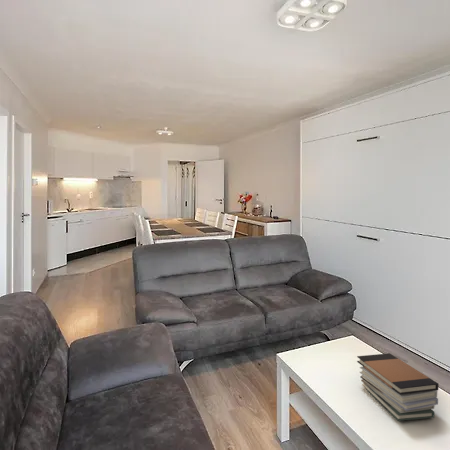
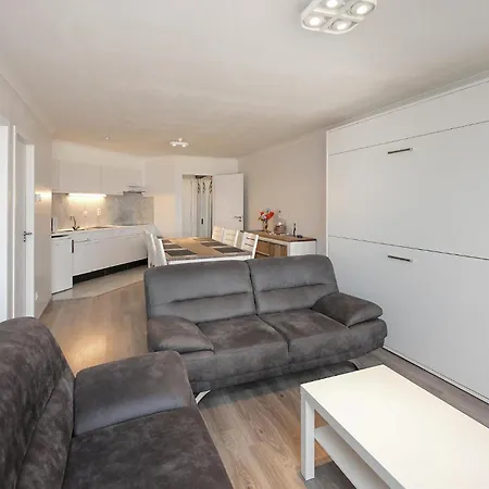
- book stack (395, 384)
